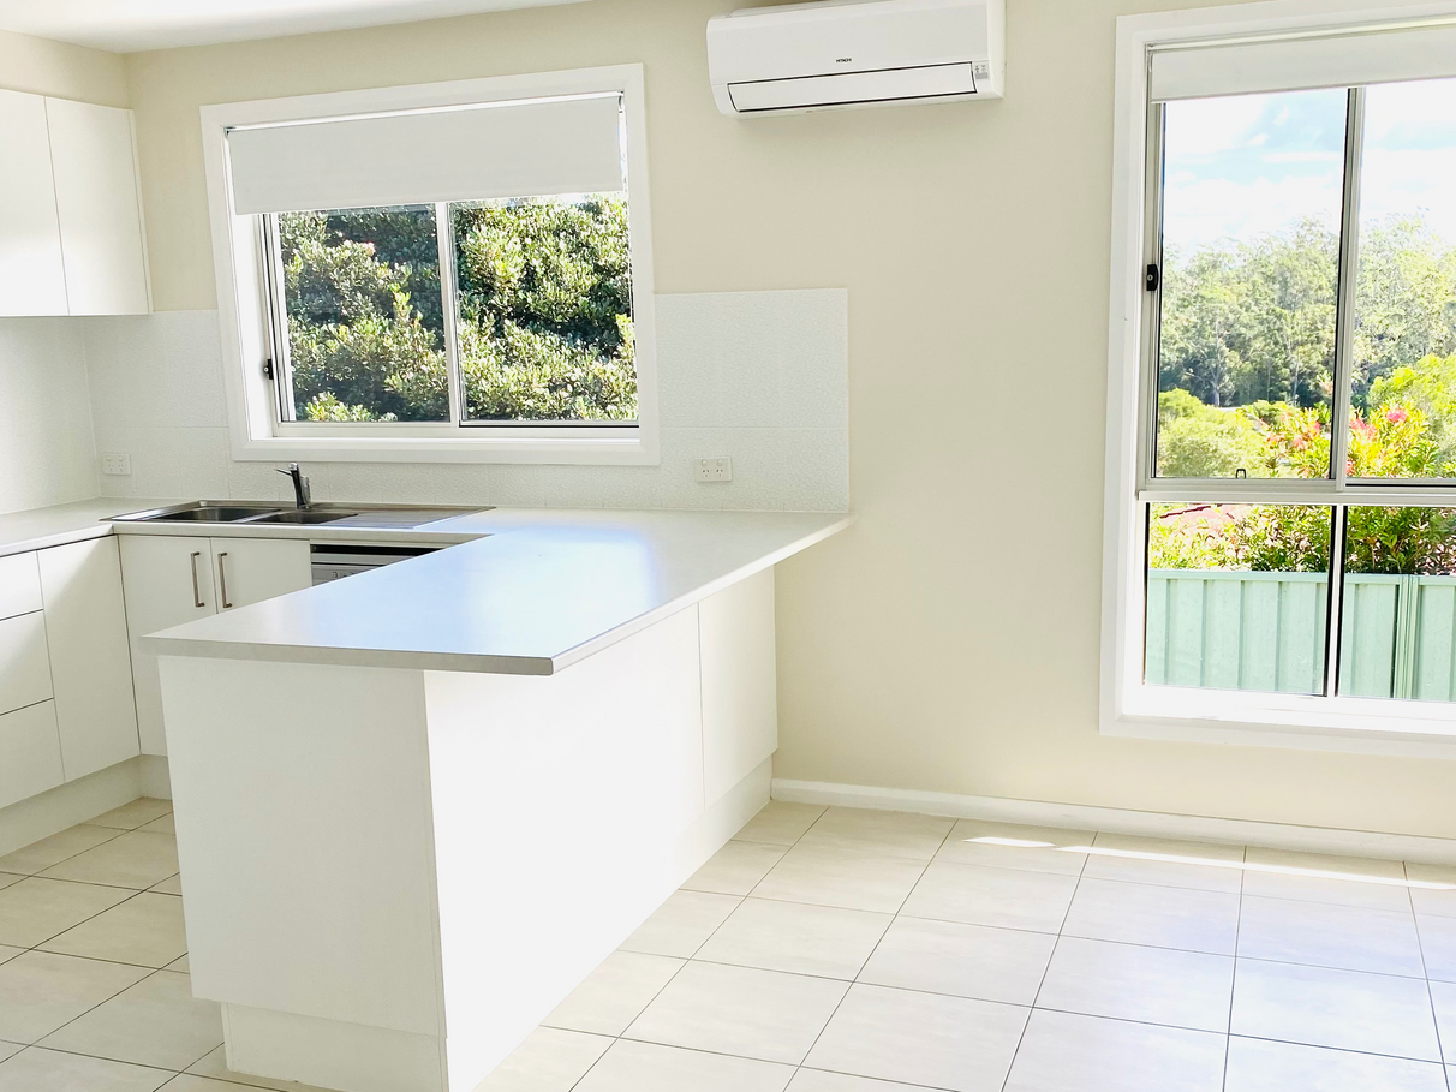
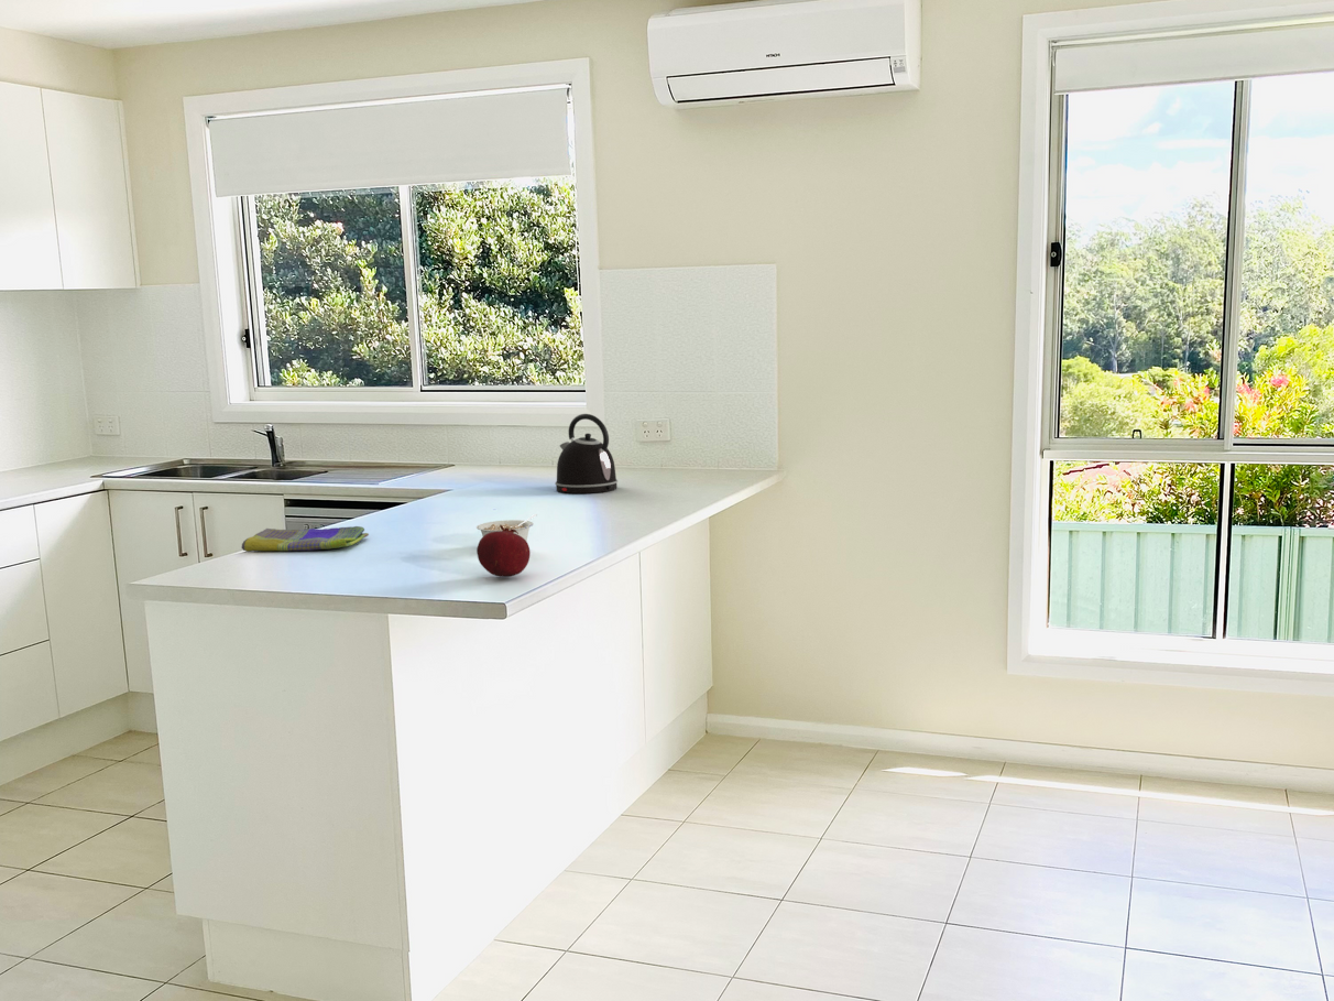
+ kettle (586, 451)
+ fruit (504, 551)
+ legume (504, 529)
+ dish towel (304, 537)
